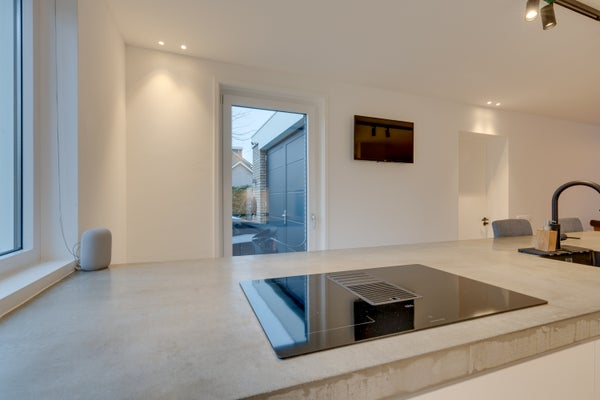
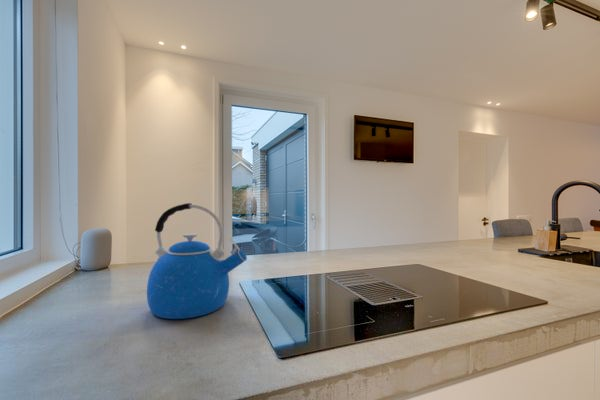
+ kettle (199, 254)
